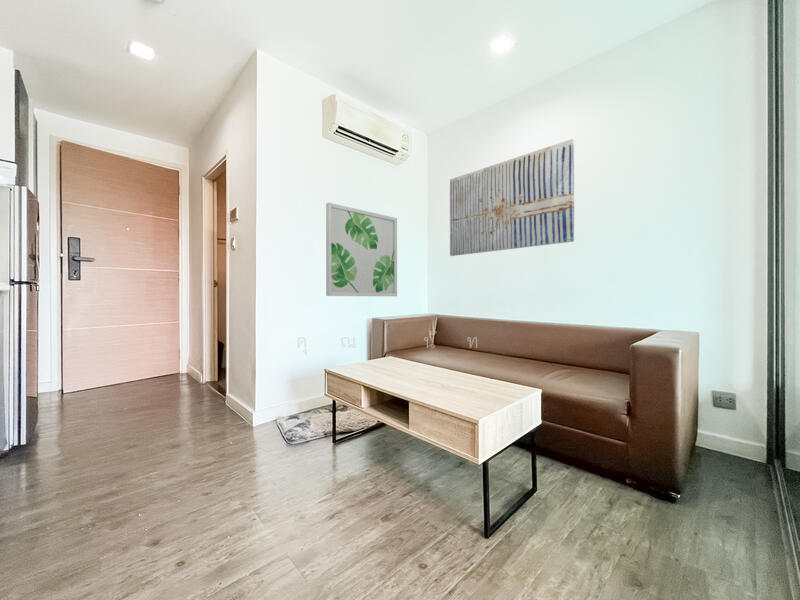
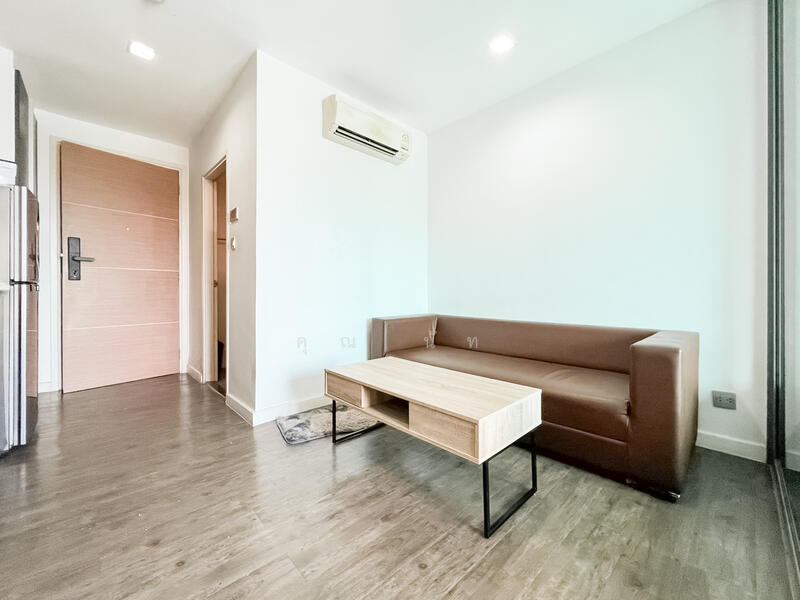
- wall art (503, 206)
- wall art (364, 253)
